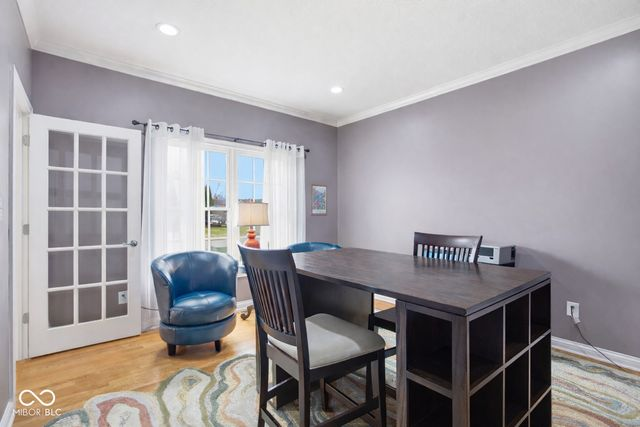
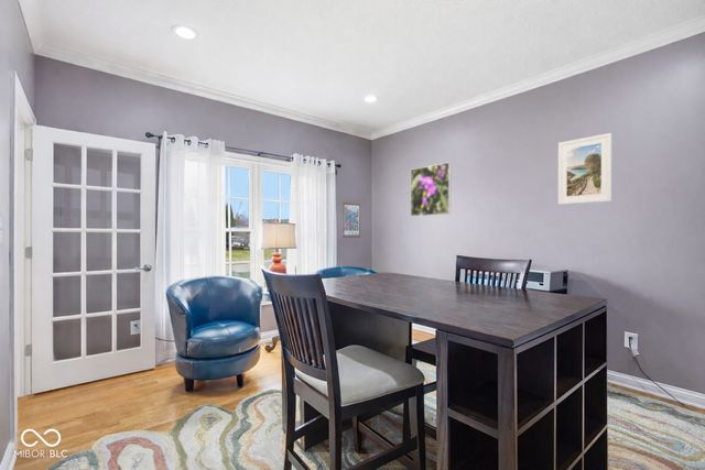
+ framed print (583, 171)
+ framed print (430, 190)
